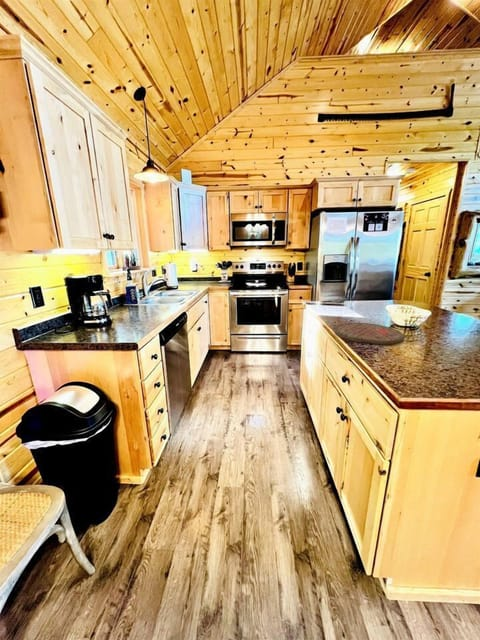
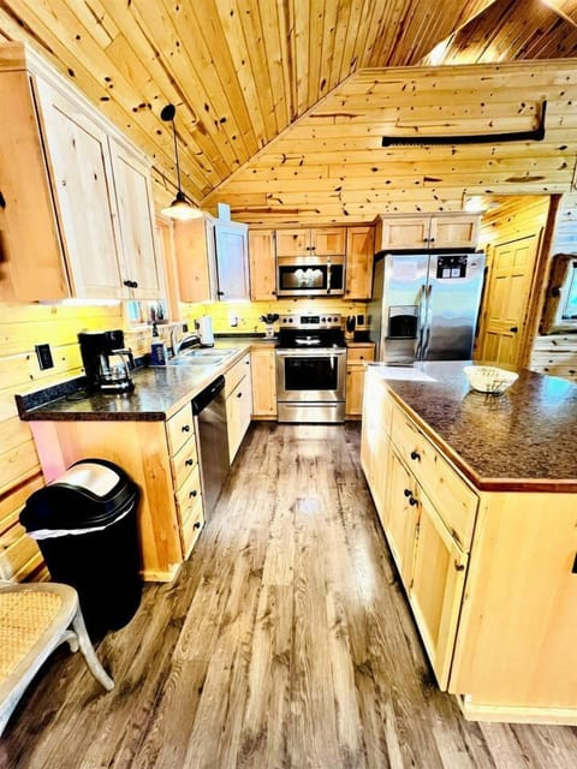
- cutting board (367, 332)
